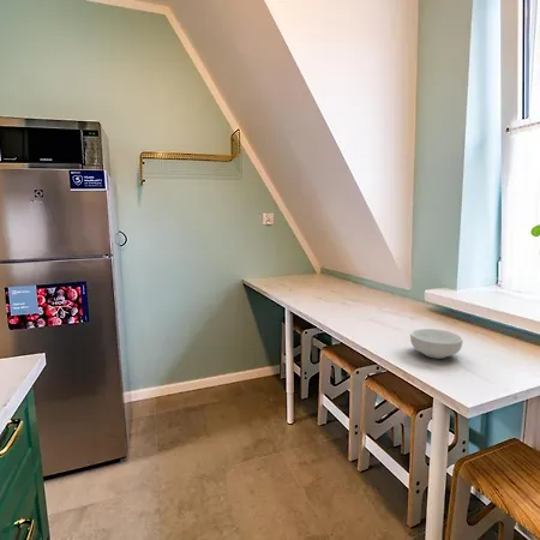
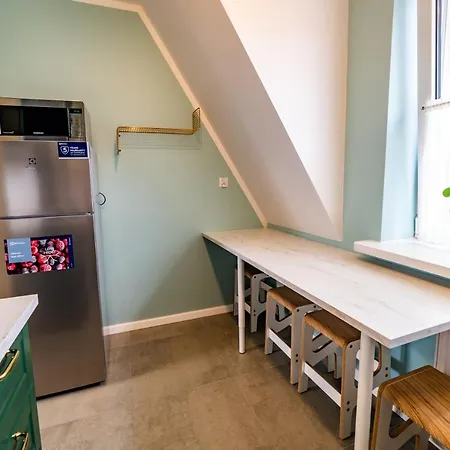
- cereal bowl (434, 344)
